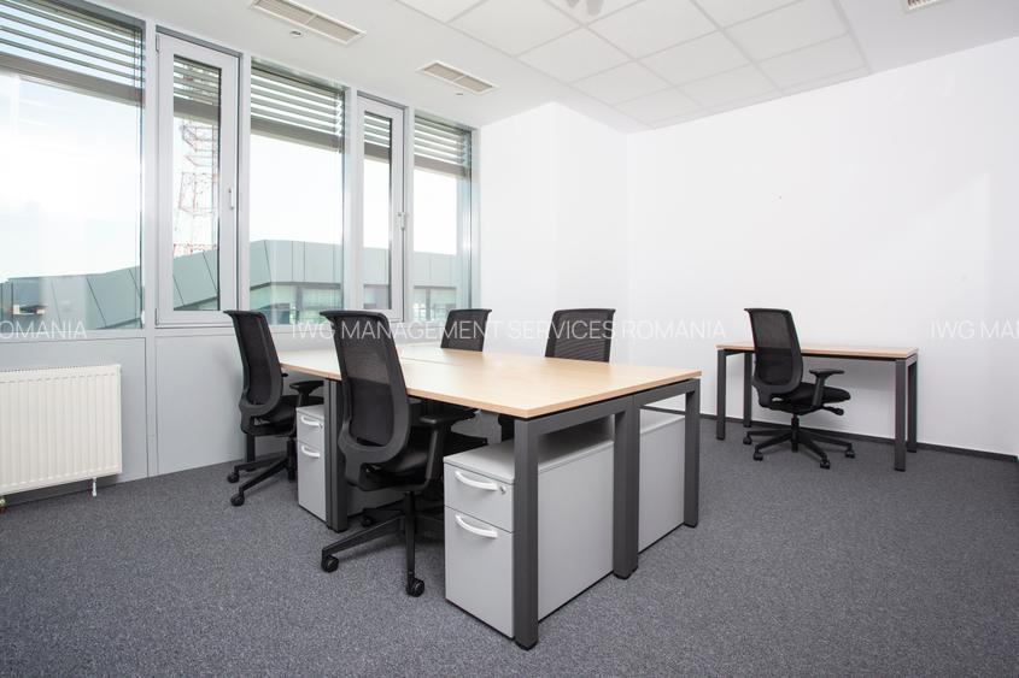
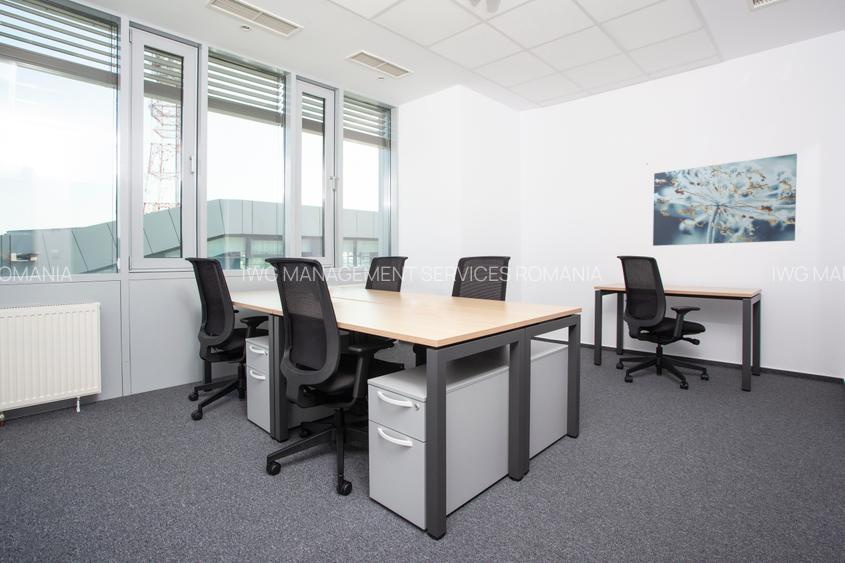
+ wall art (718, 204)
